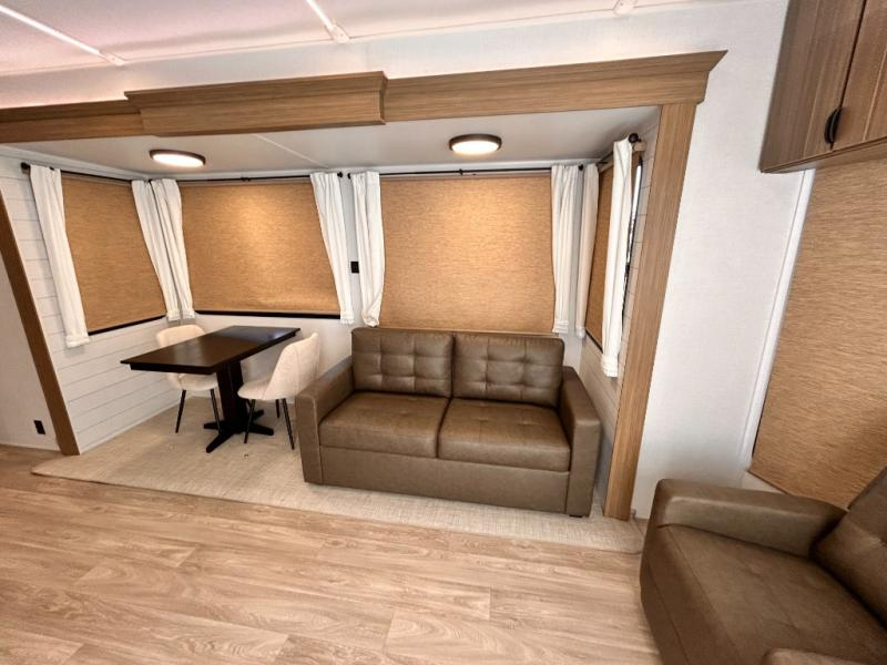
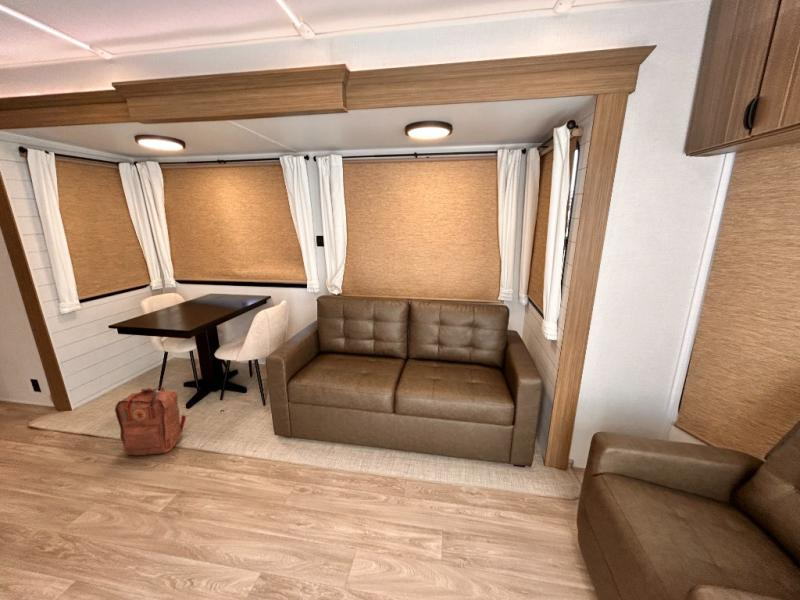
+ backpack (150, 417)
